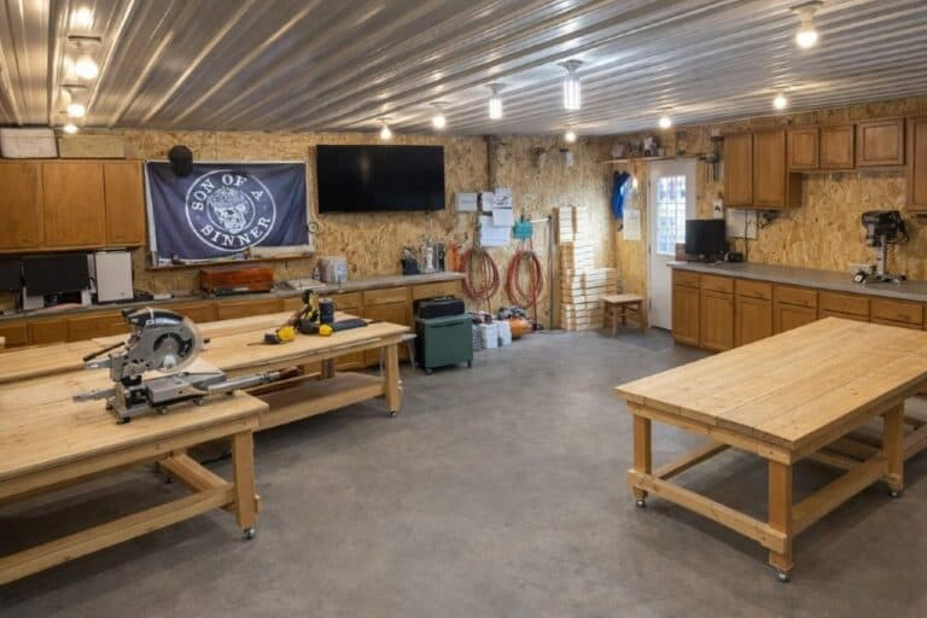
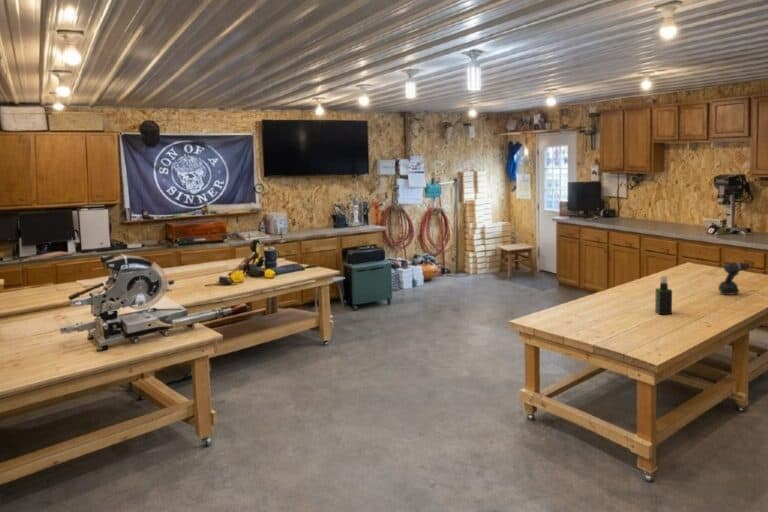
+ power drill (732, 278)
+ spray bottle (663, 294)
